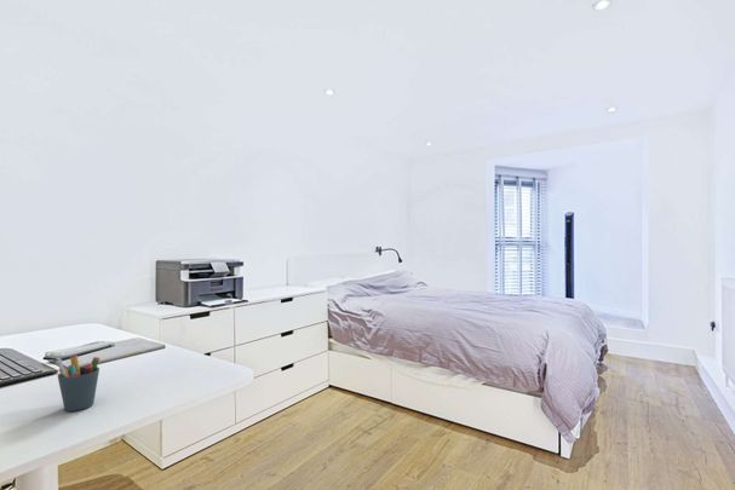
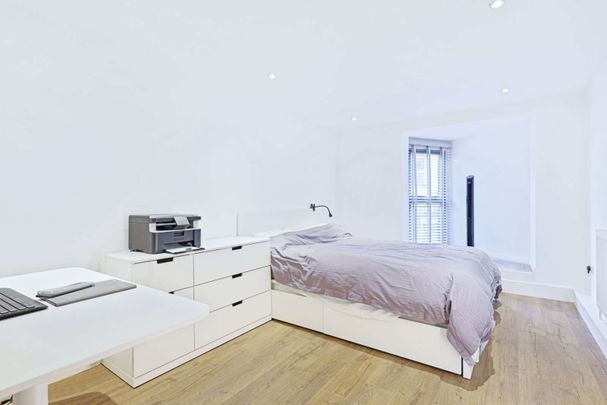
- pen holder (79, 379)
